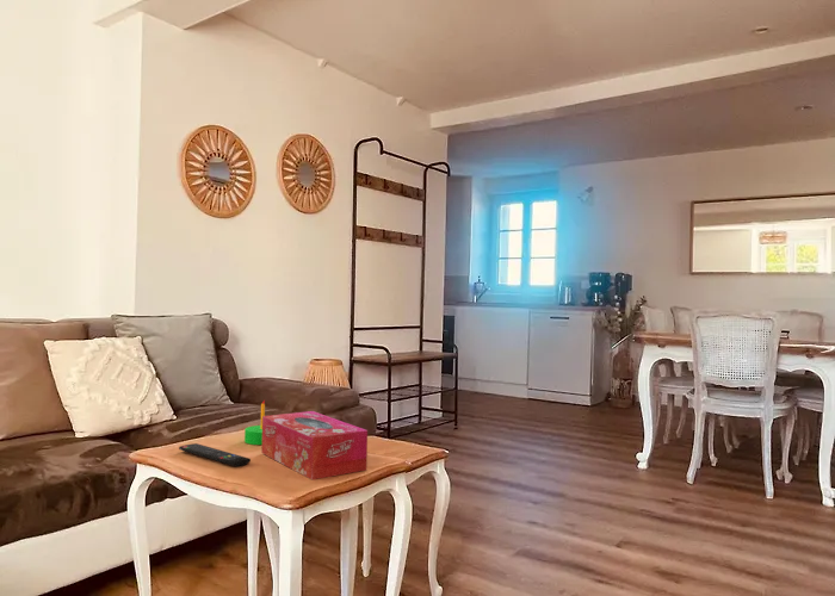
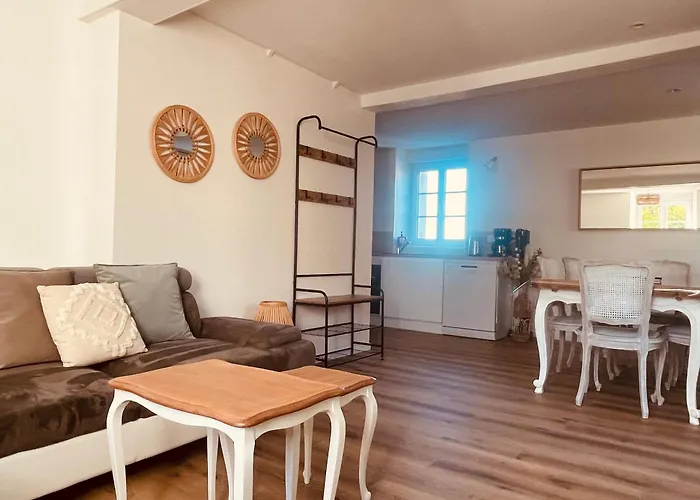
- remote control (212, 454)
- candle (261, 420)
- tissue box (311, 441)
